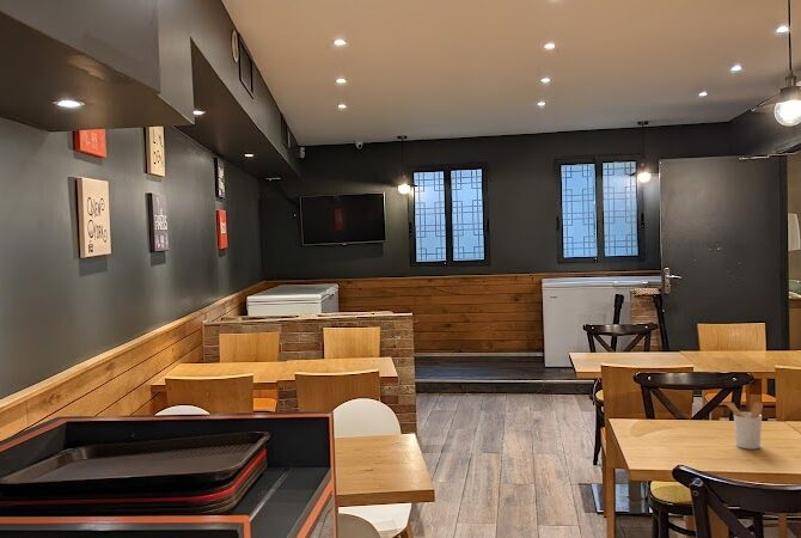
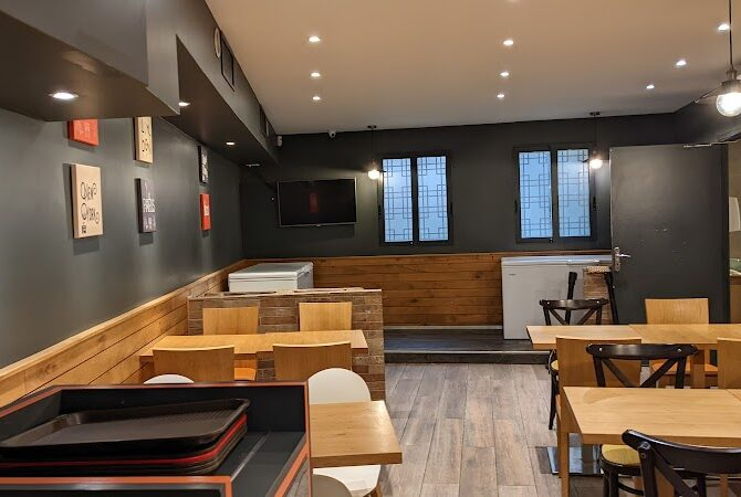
- utensil holder (742, 423)
